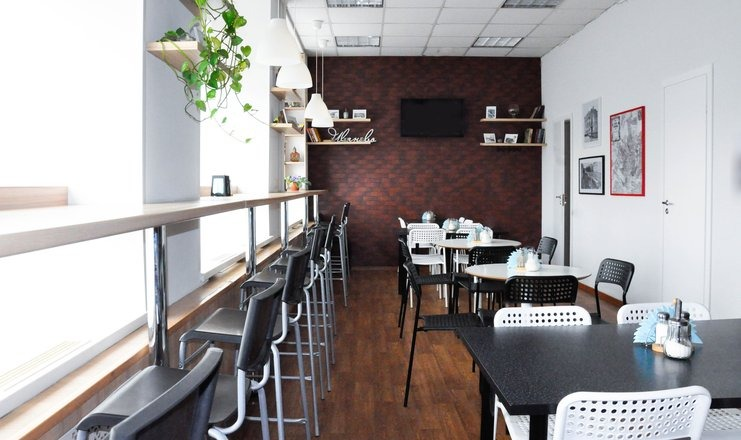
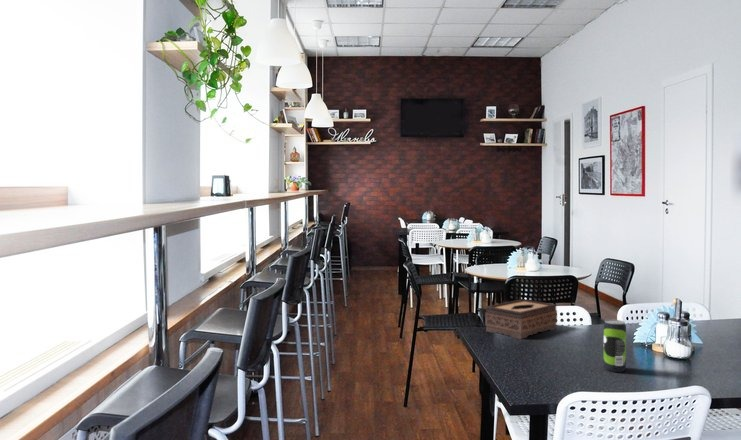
+ tissue box (521, 317)
+ beverage can (614, 345)
